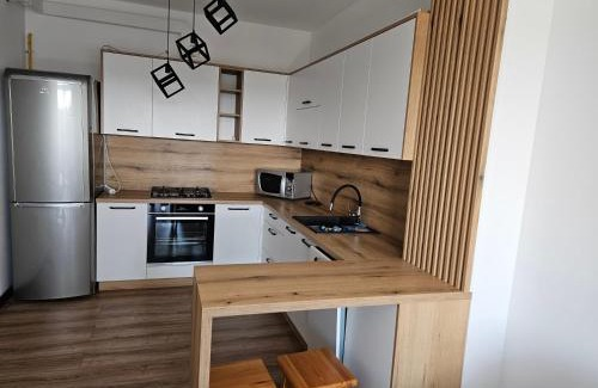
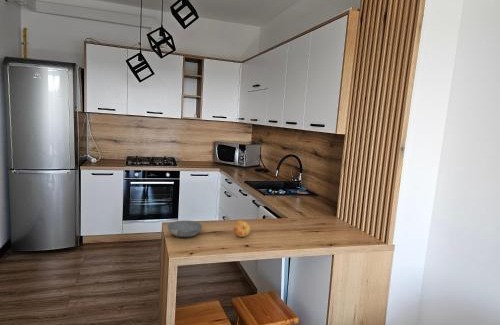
+ fruit (242, 228)
+ bowl (184, 230)
